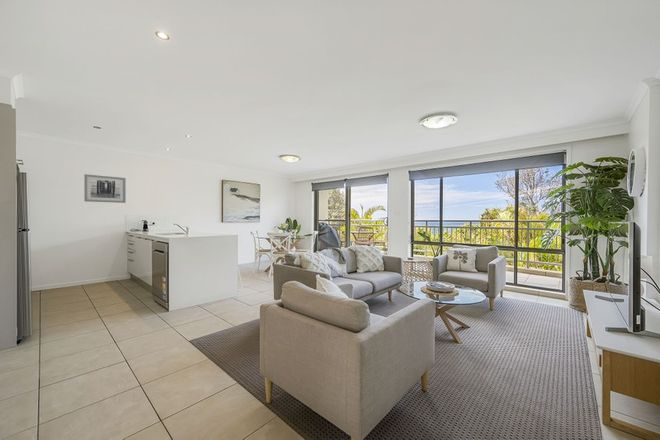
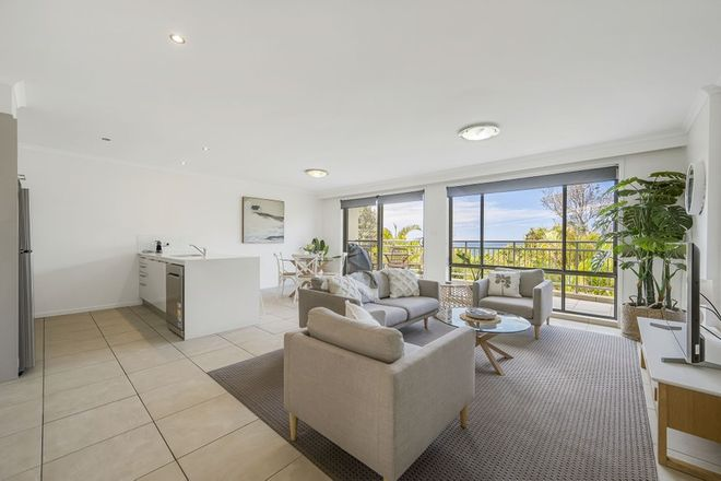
- wall art (105, 189)
